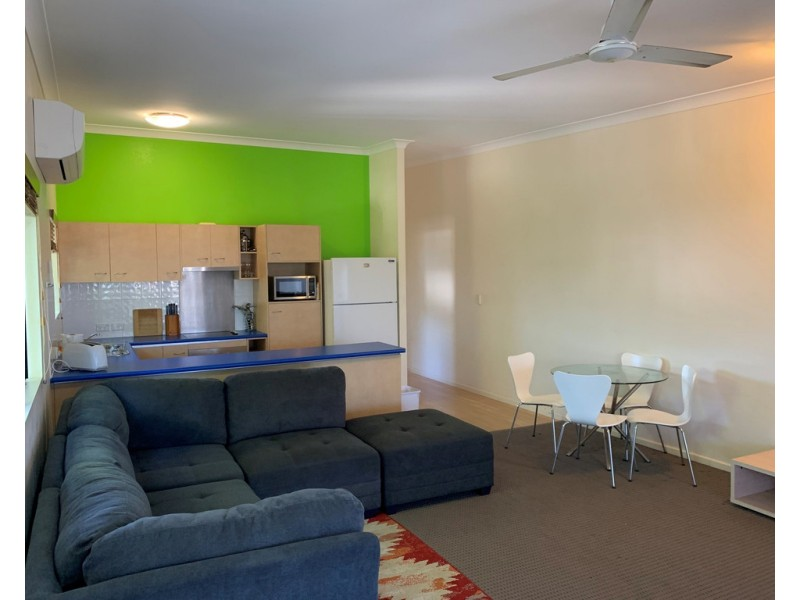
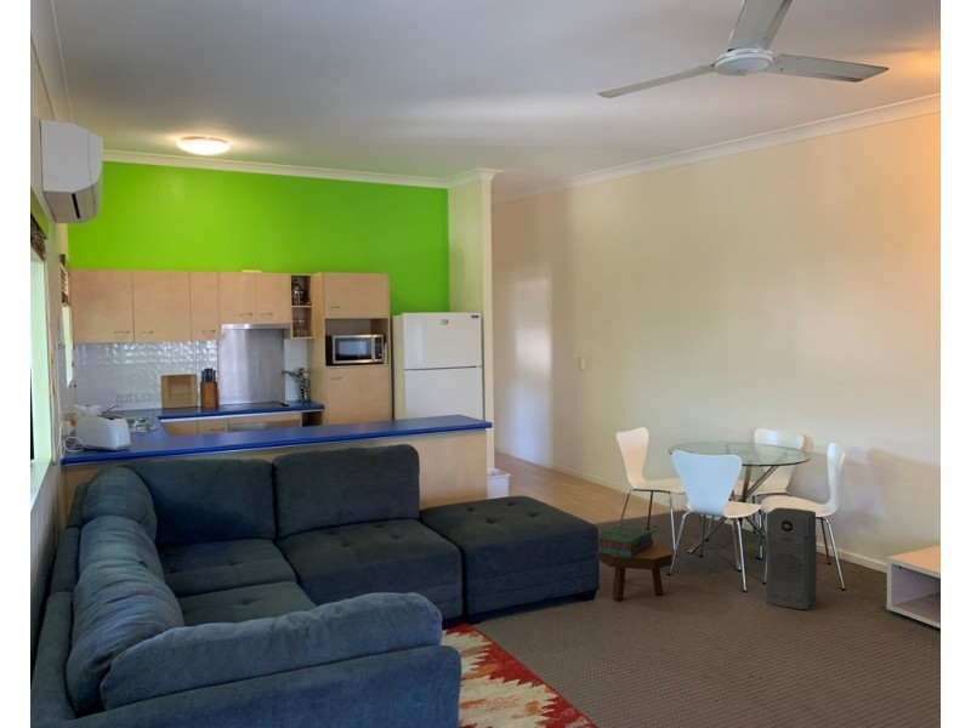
+ stack of books (623, 540)
+ footstool (636, 568)
+ air purifier (791, 556)
